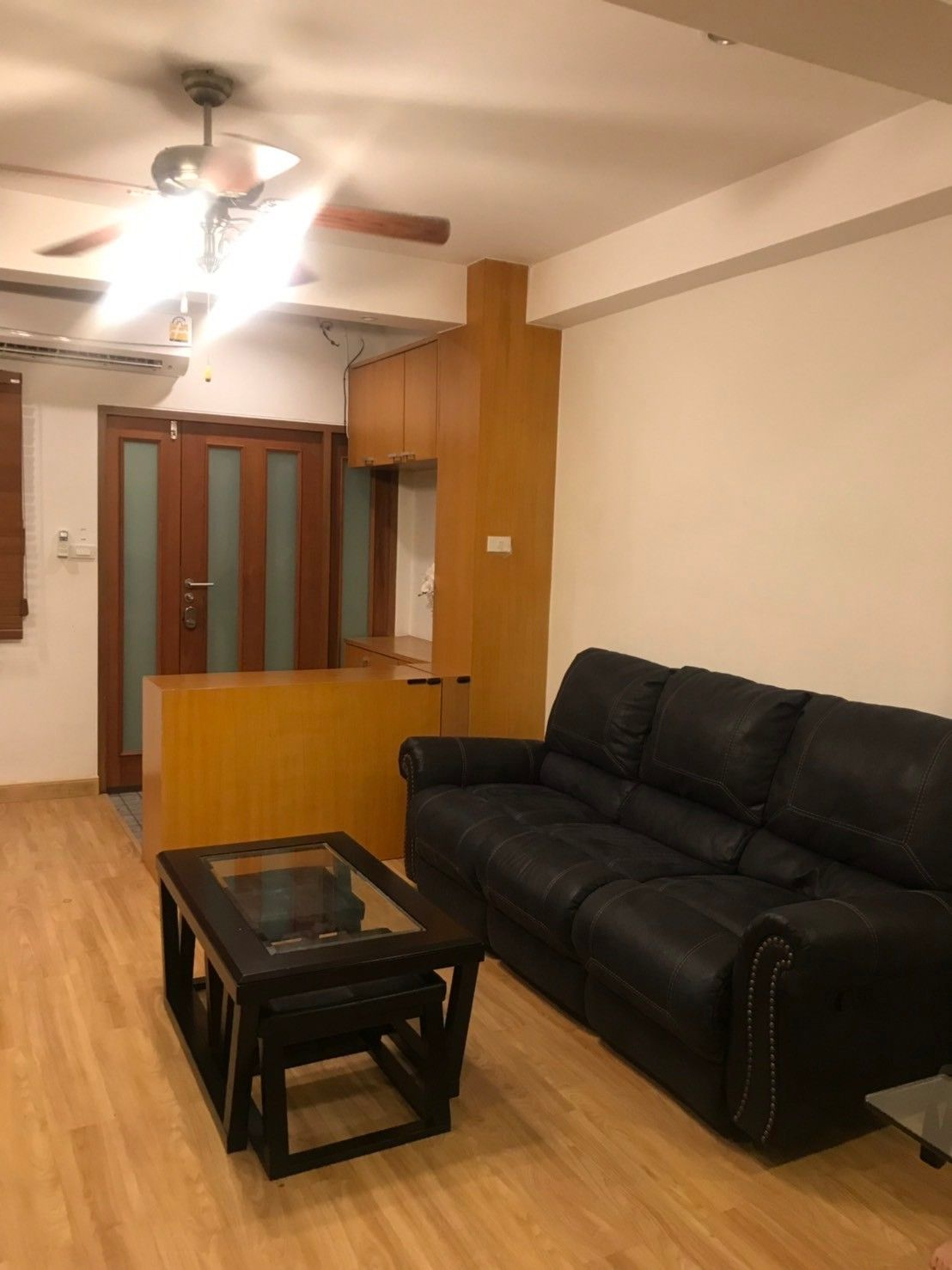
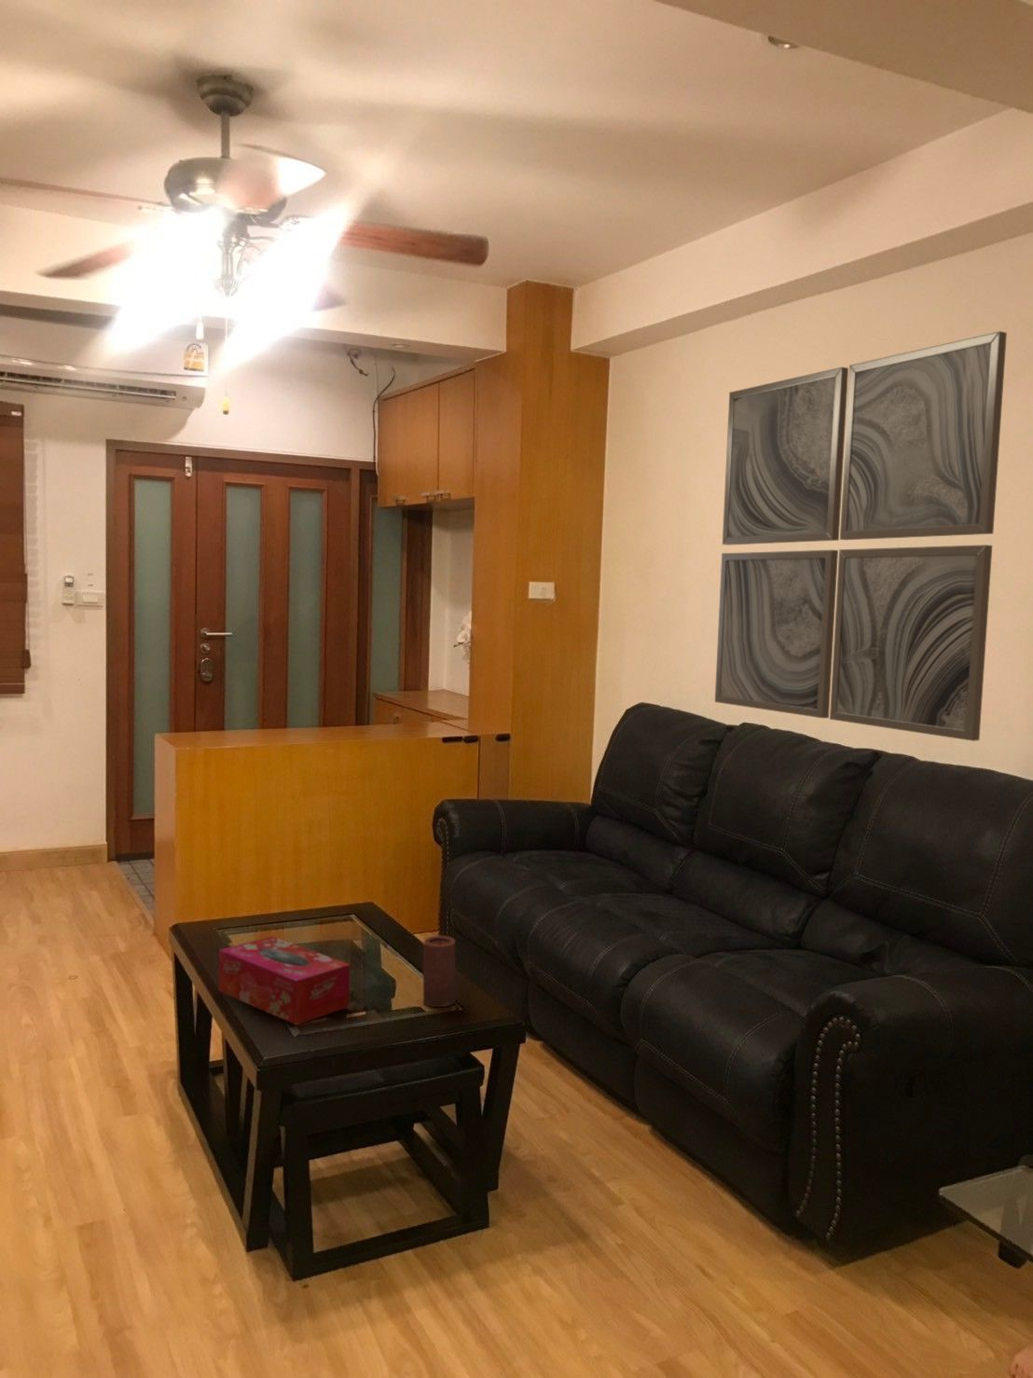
+ tissue box (282, 978)
+ wall art (838, 540)
+ candle (439, 970)
